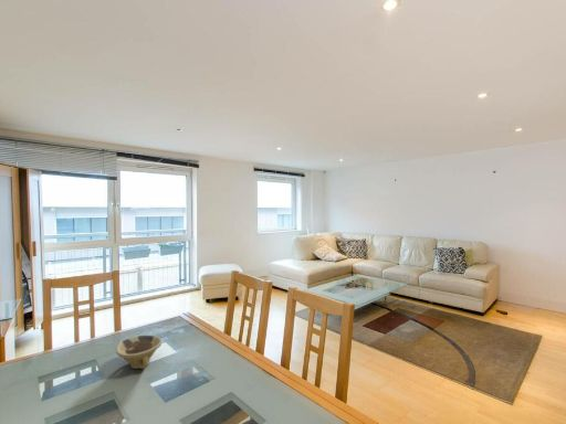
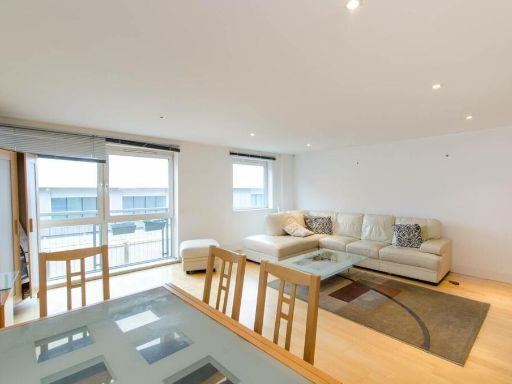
- bowl (139, 353)
